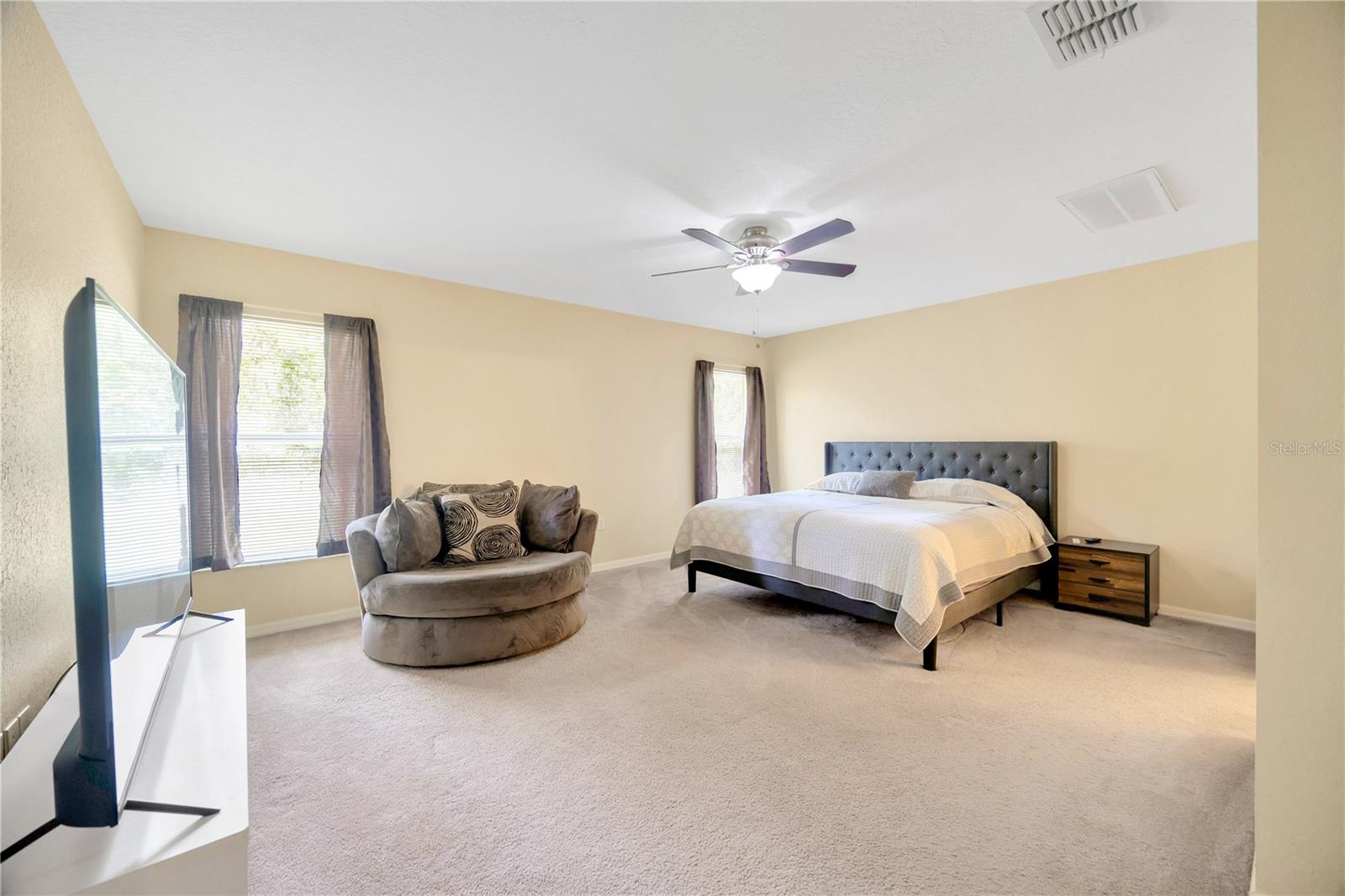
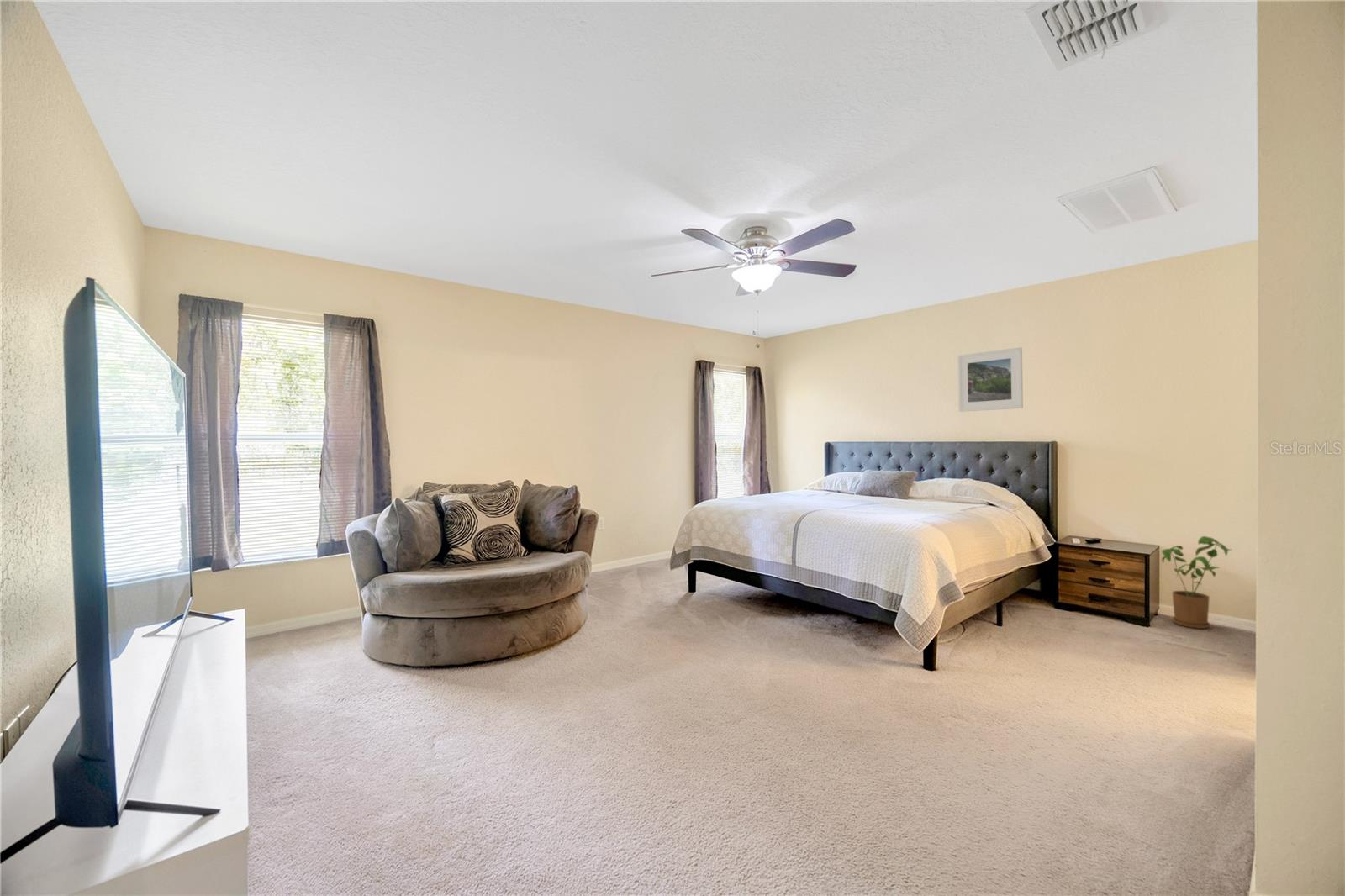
+ house plant (1193, 581)
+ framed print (989, 381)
